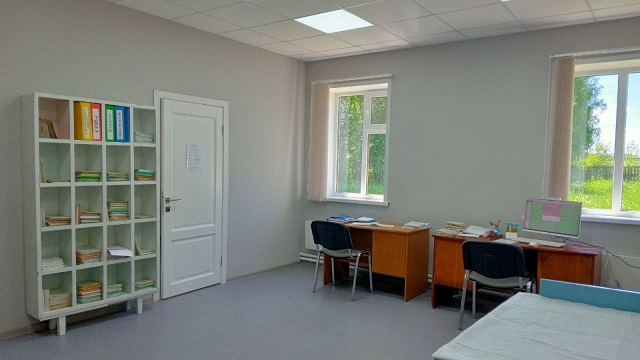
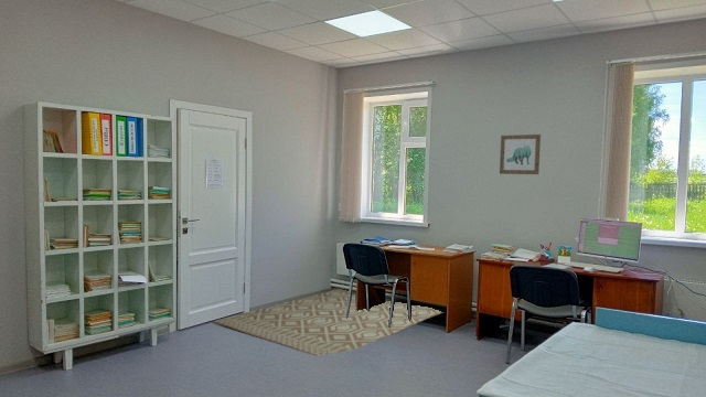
+ rug (350, 311)
+ wall art (518, 154)
